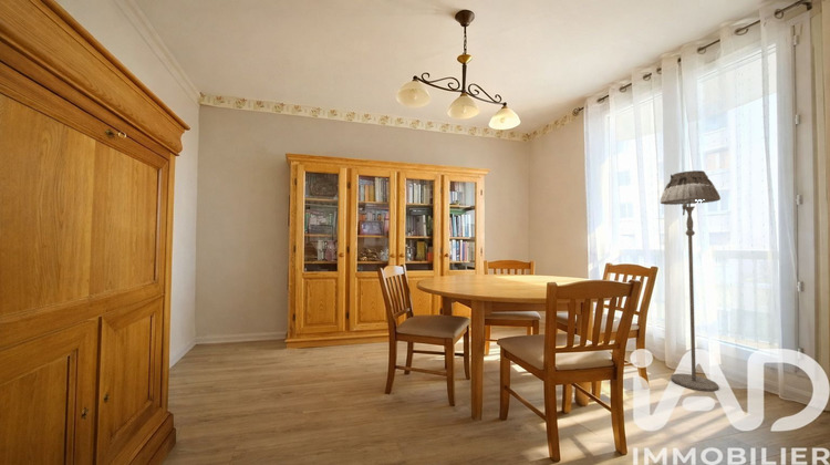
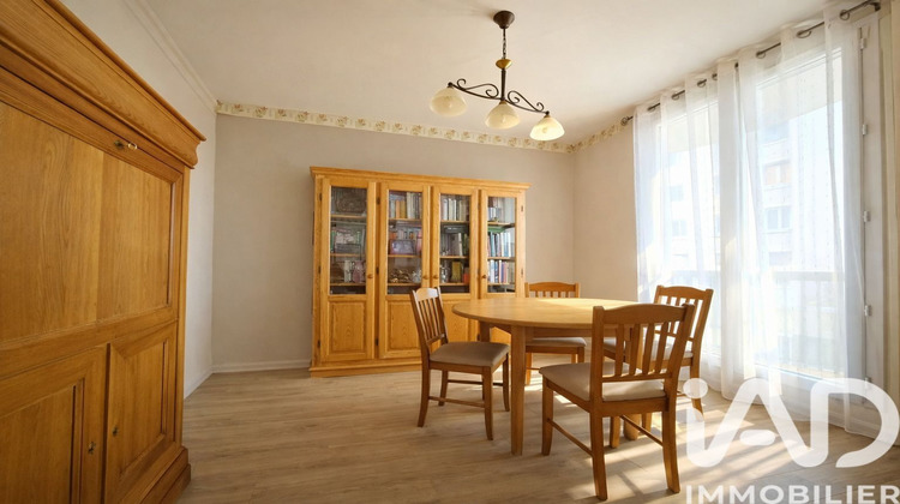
- floor lamp (691, 277)
